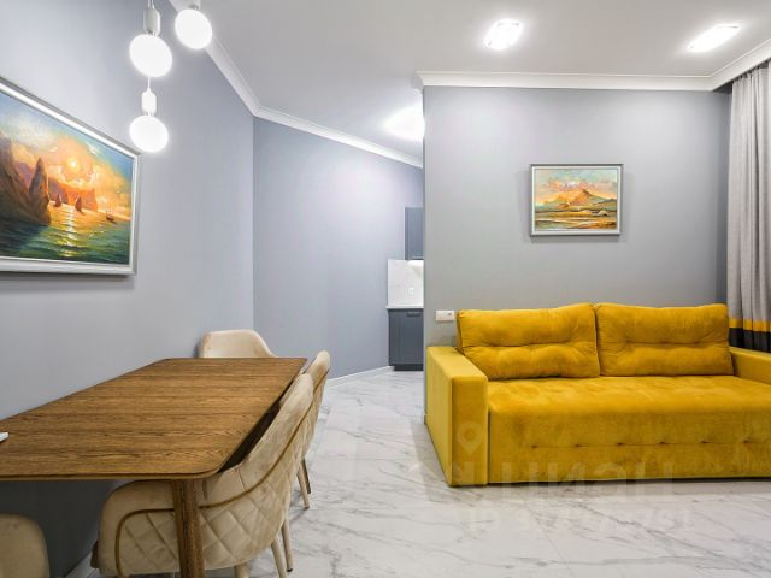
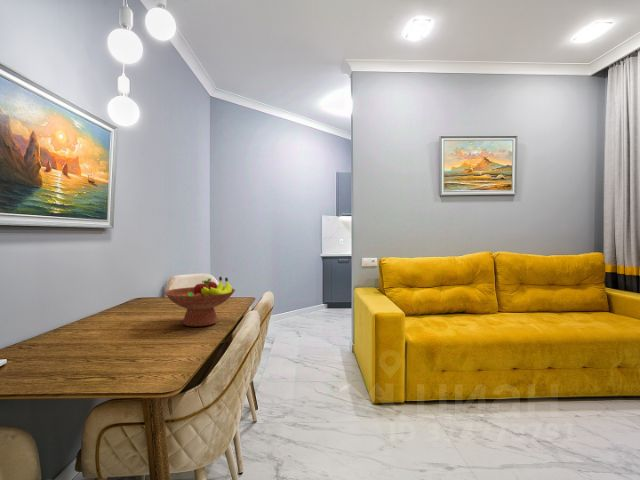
+ fruit bowl (200, 300)
